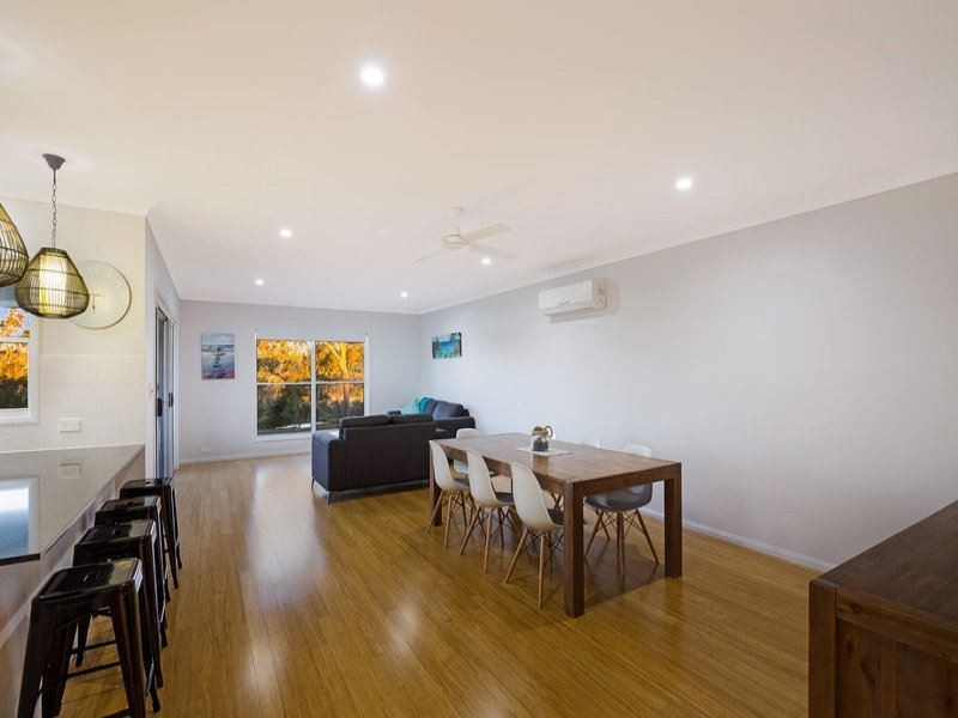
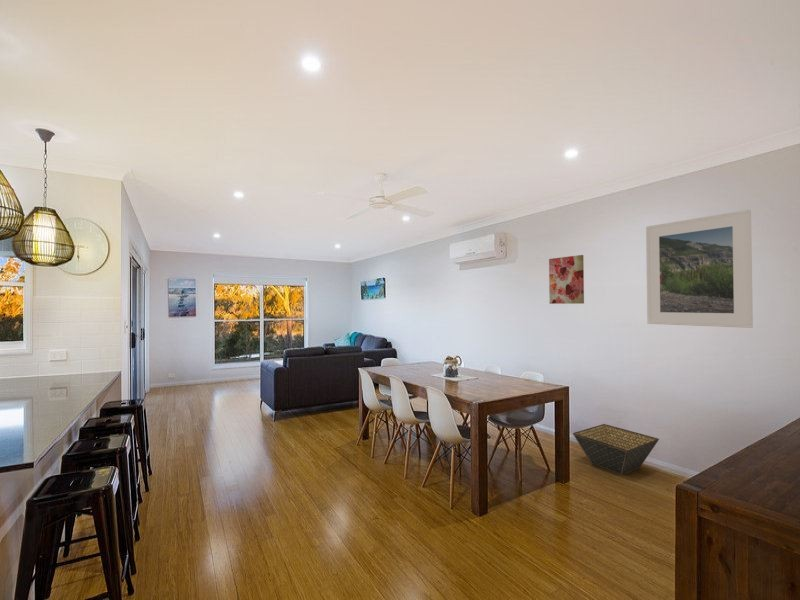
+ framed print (694, 272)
+ wall art (565, 280)
+ basket (615, 450)
